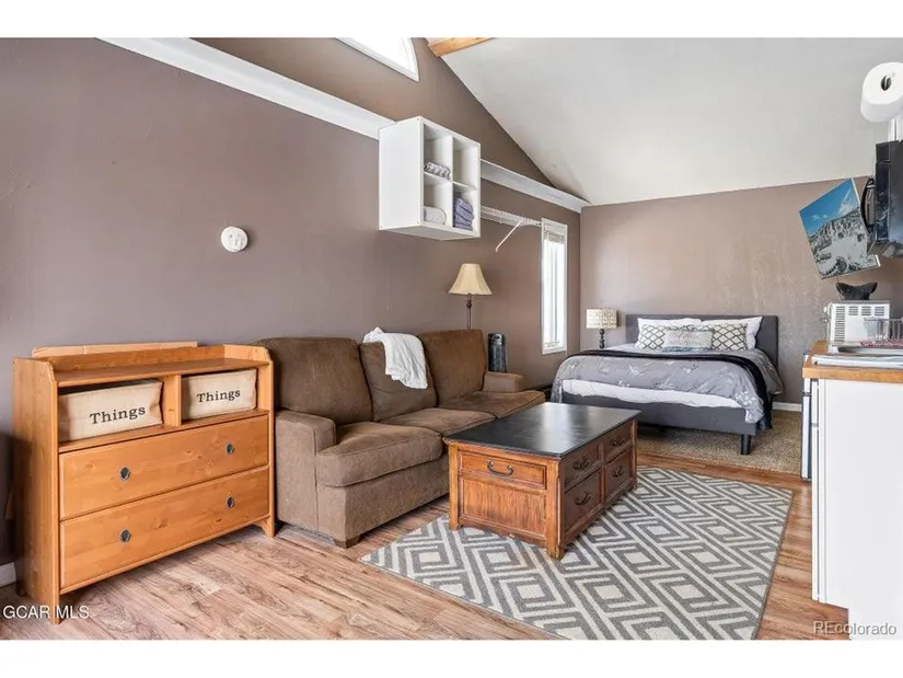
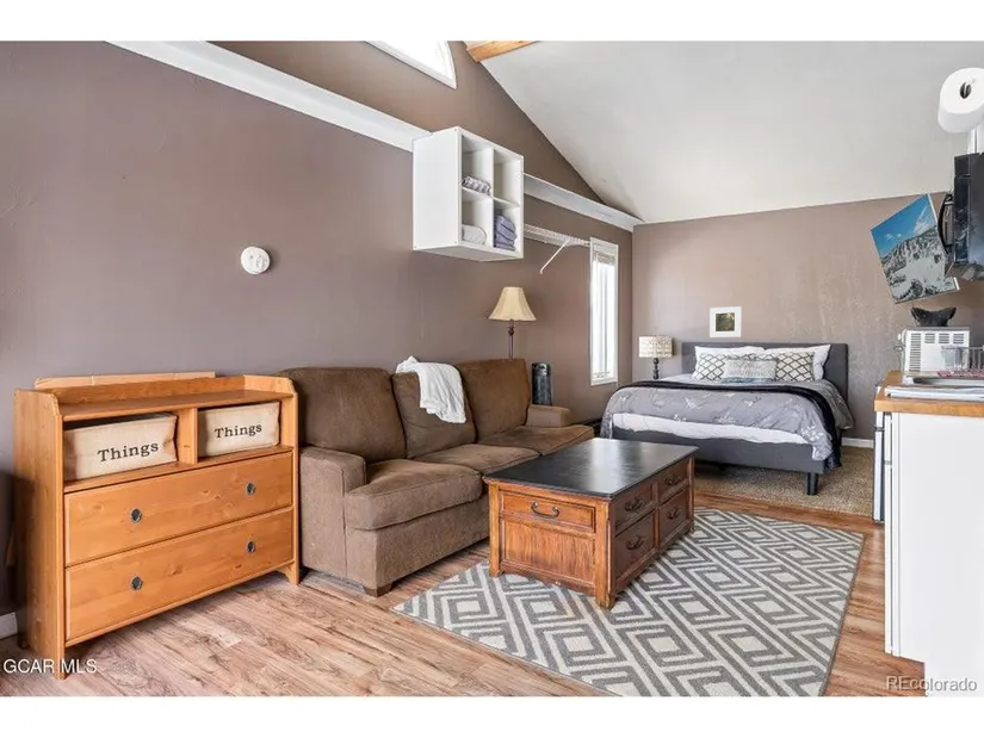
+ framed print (725, 322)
